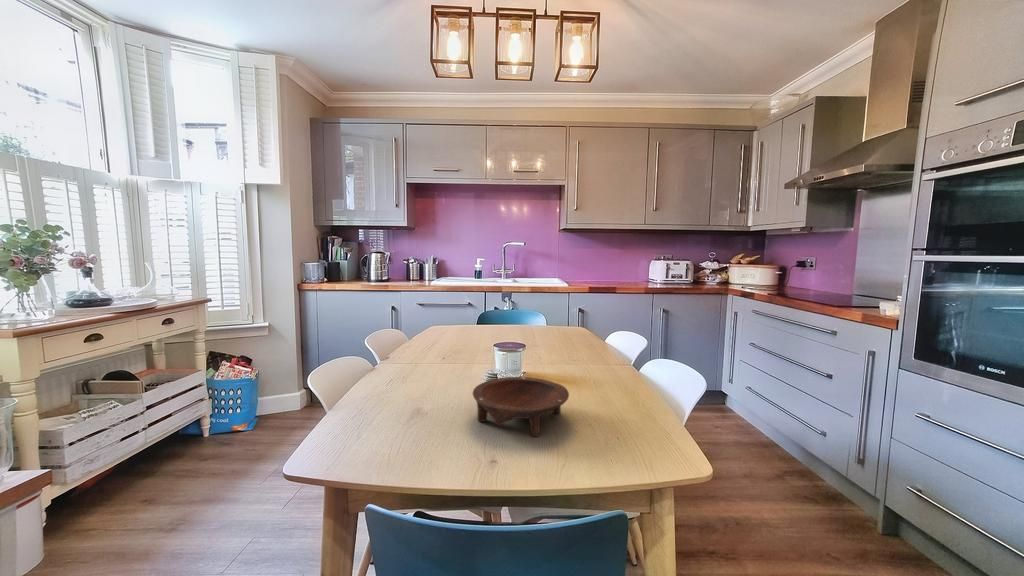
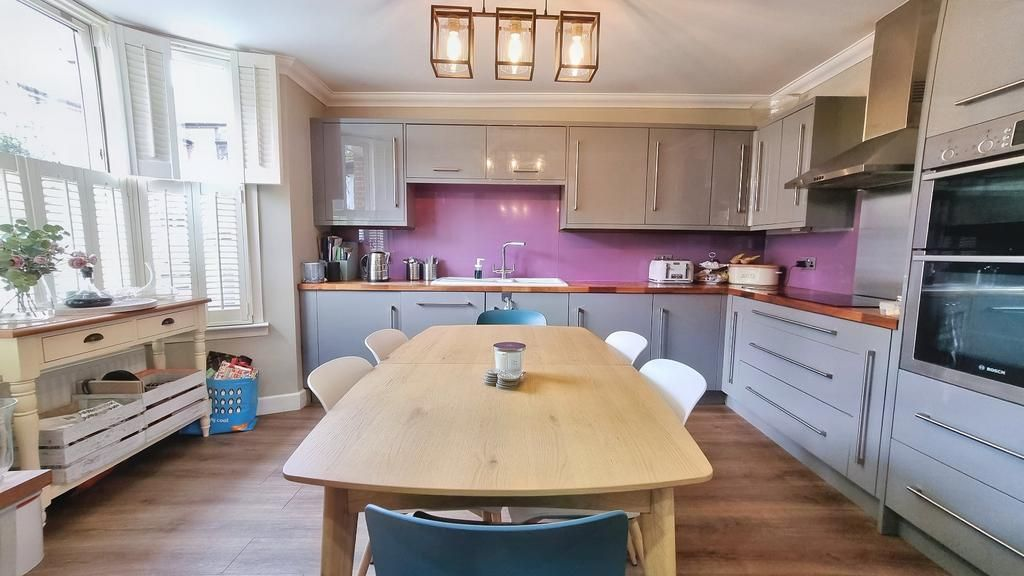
- bowl (520, 403)
